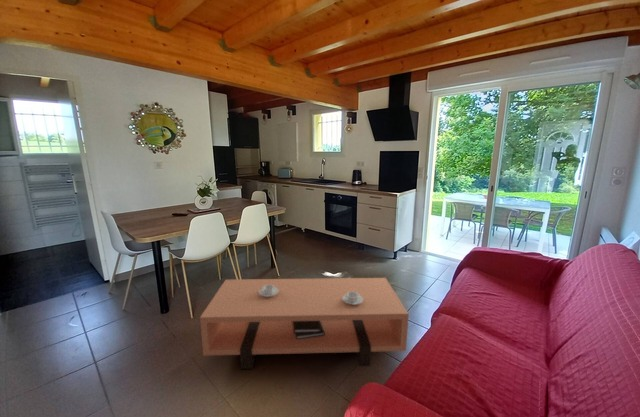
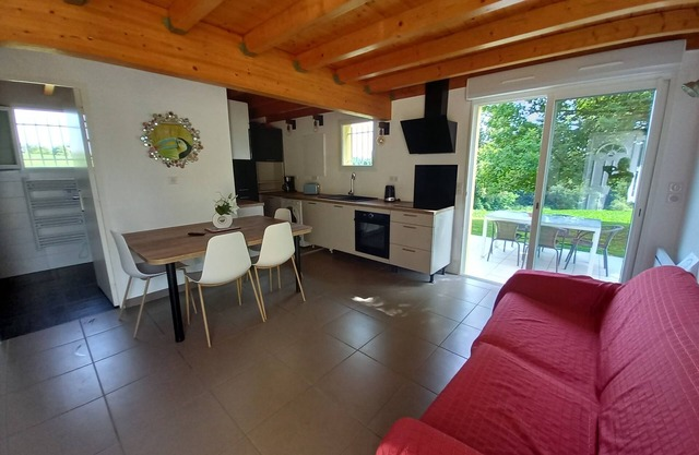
- coffee table (306, 314)
